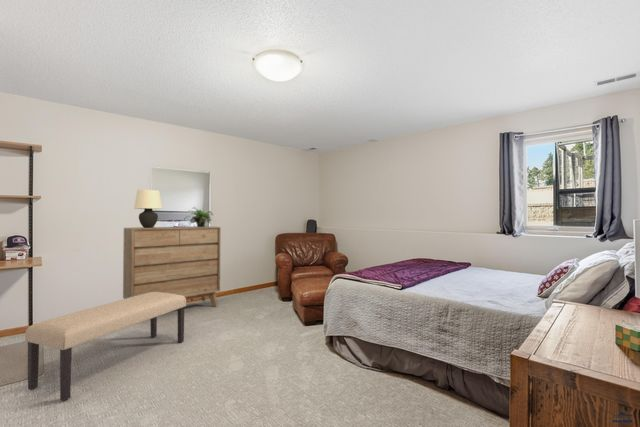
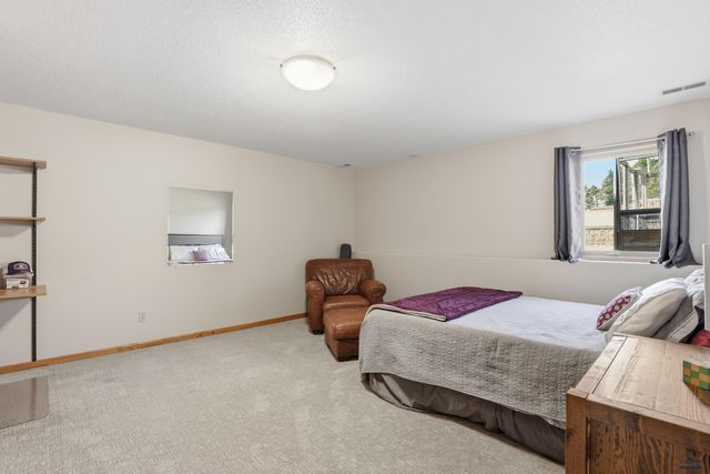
- table lamp (148, 208)
- dresser (173, 268)
- bench (117, 330)
- potted plant (200, 216)
